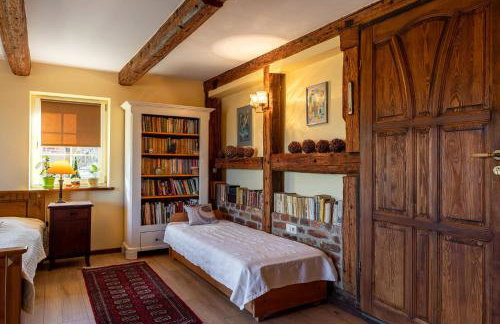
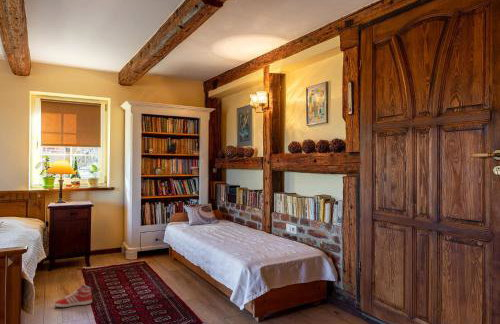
+ sneaker (73, 295)
